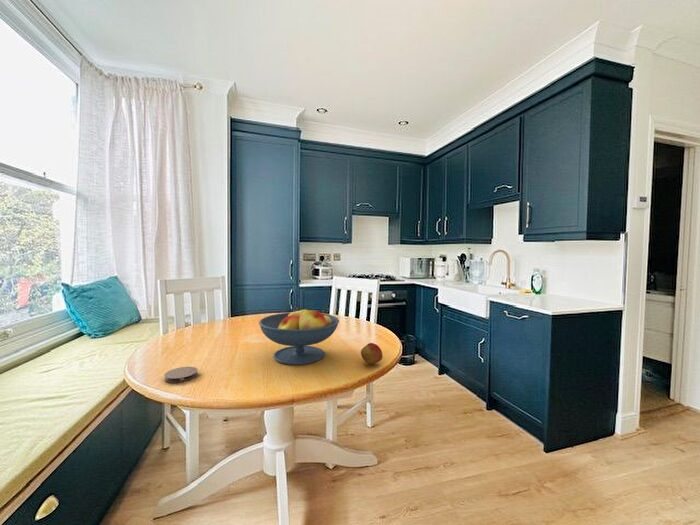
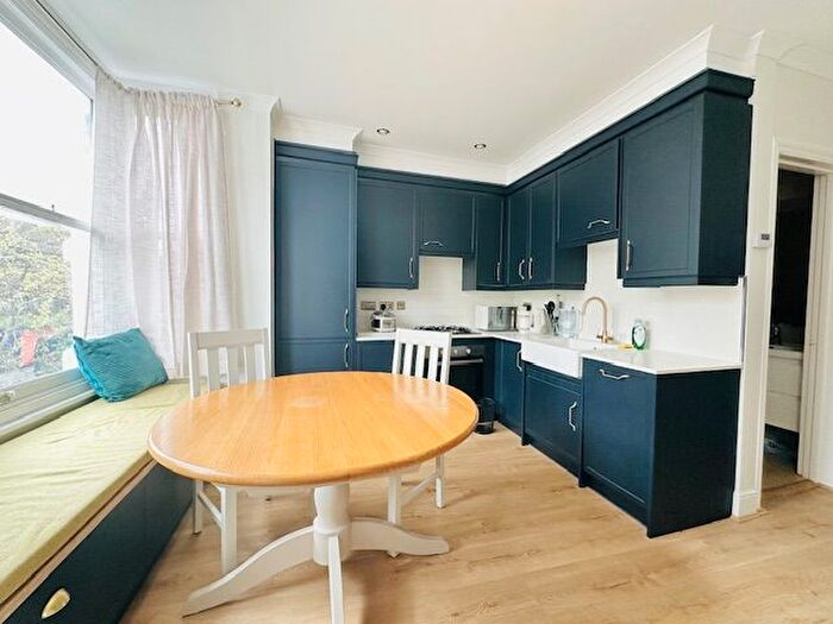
- apple (371, 353)
- fruit bowl (299, 331)
- coaster (181, 374)
